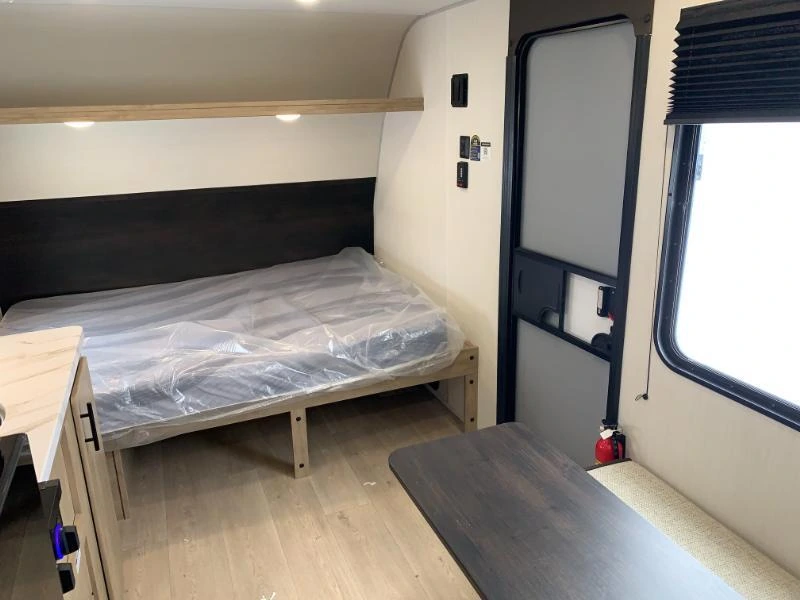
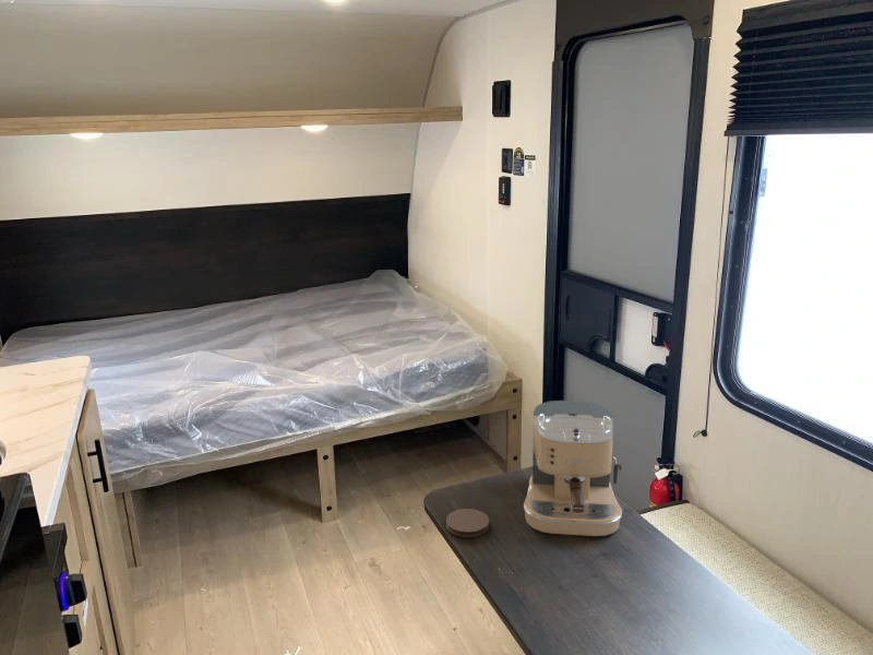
+ coaster (467, 522)
+ coffee maker (573, 468)
